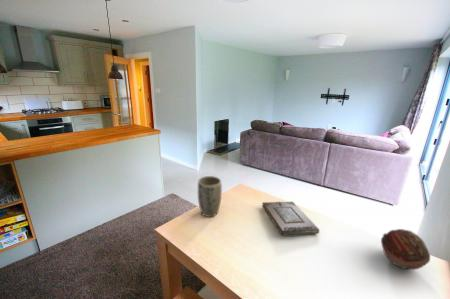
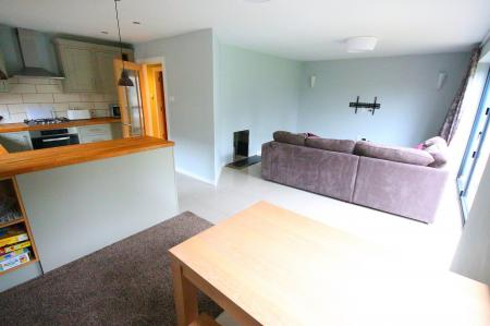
- book (287, 216)
- plant pot (209, 196)
- decorative ball (404, 248)
